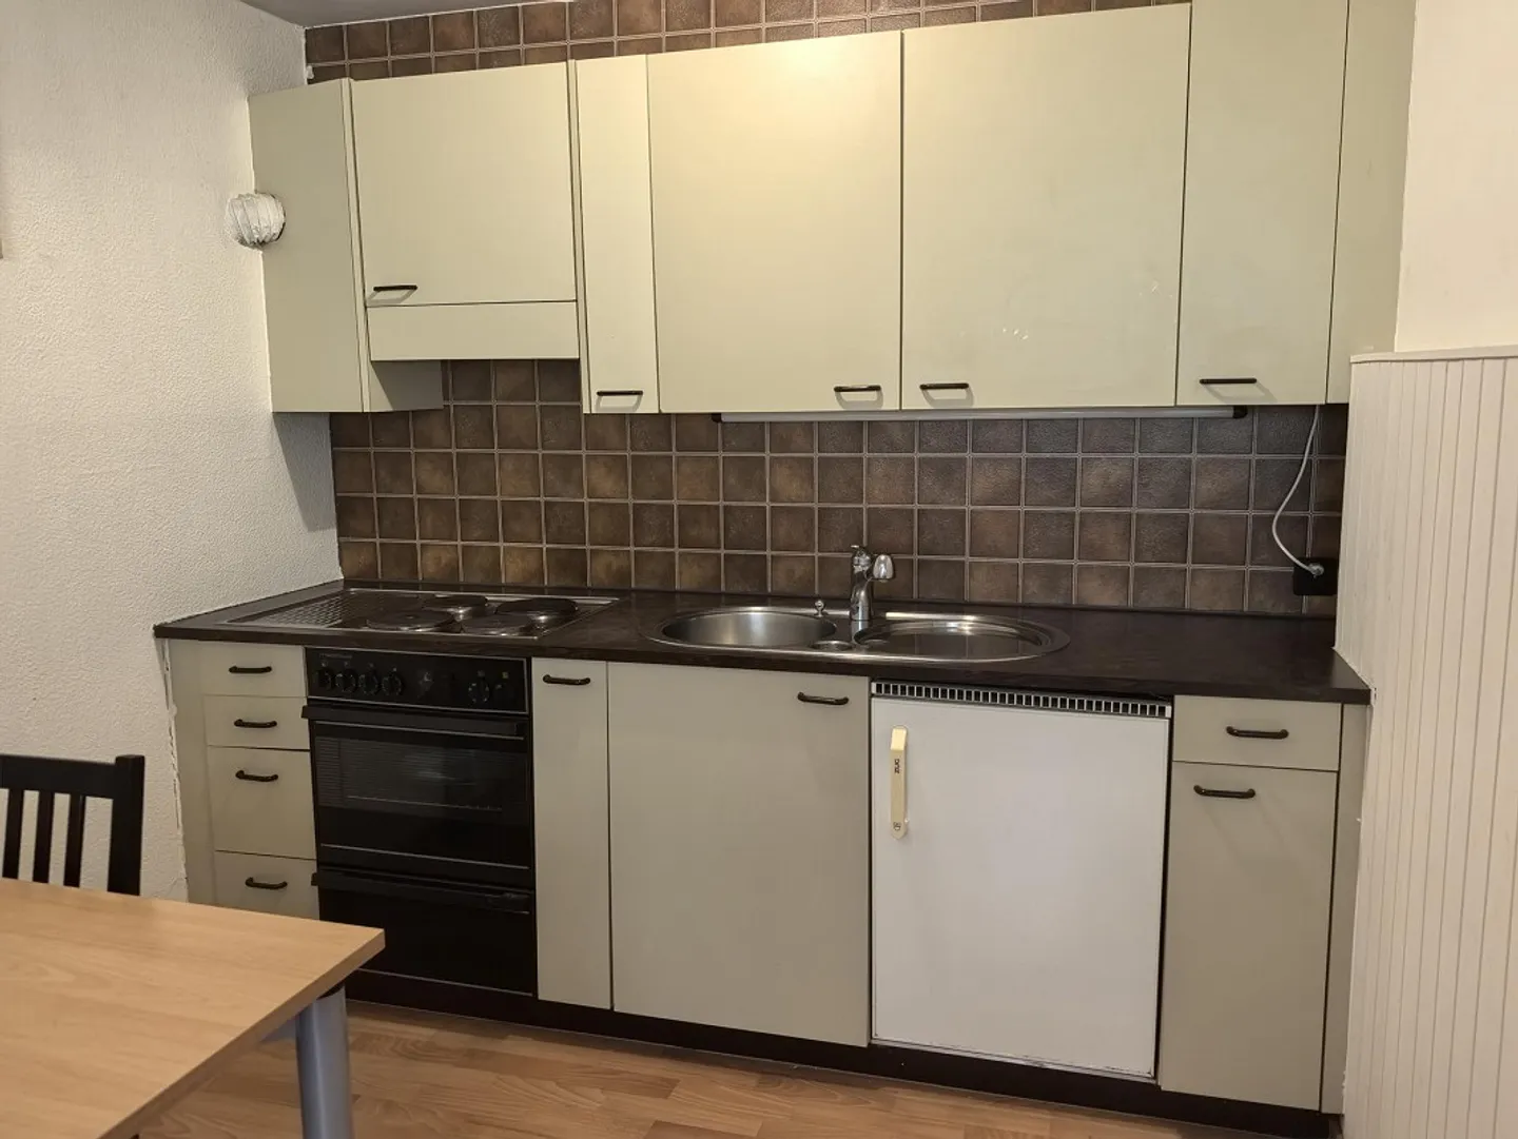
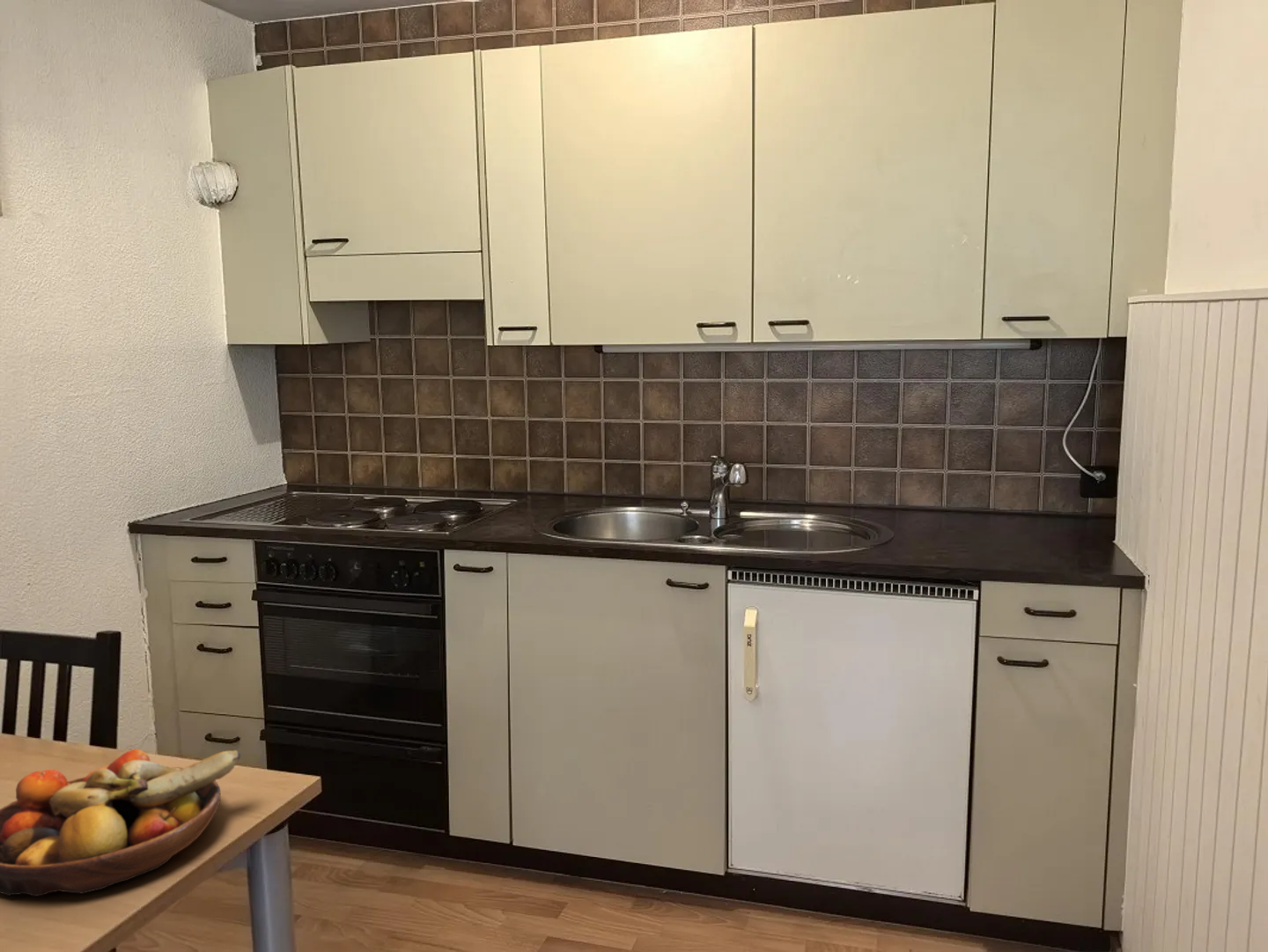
+ fruit bowl (103, 801)
